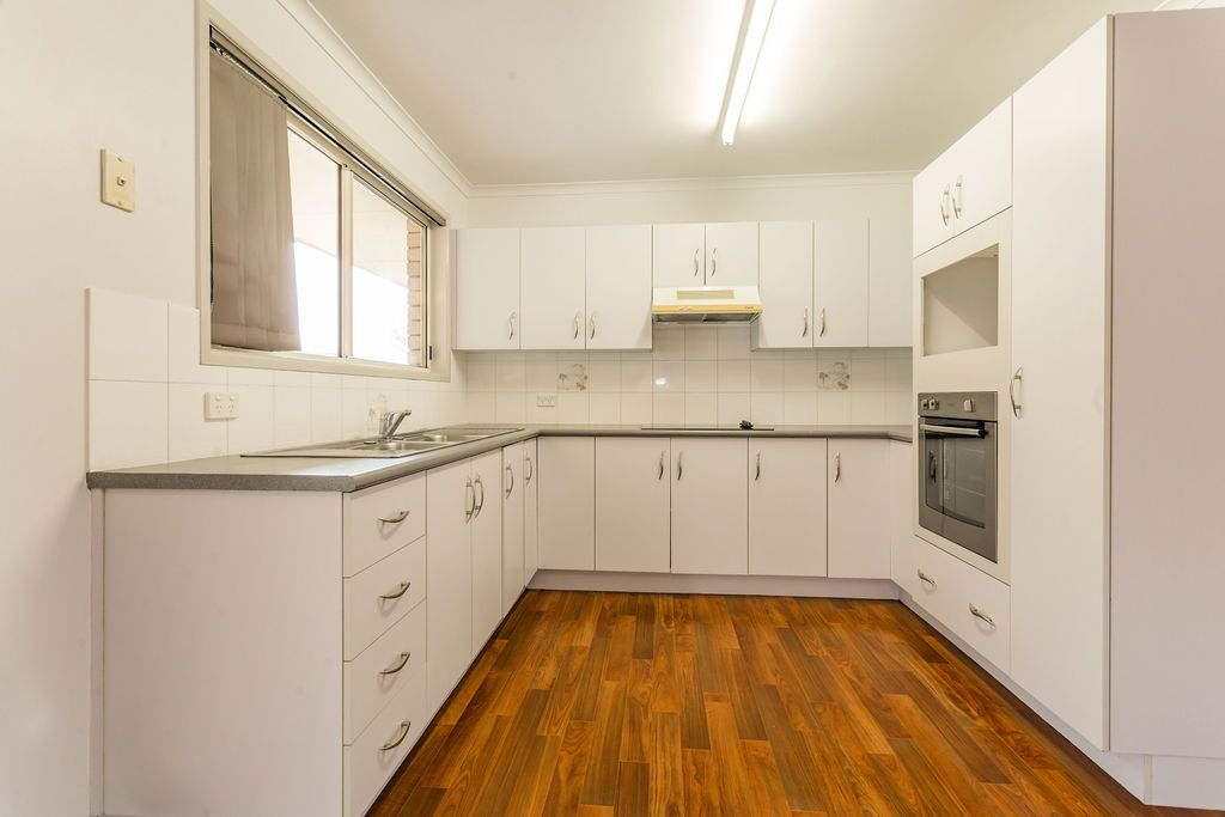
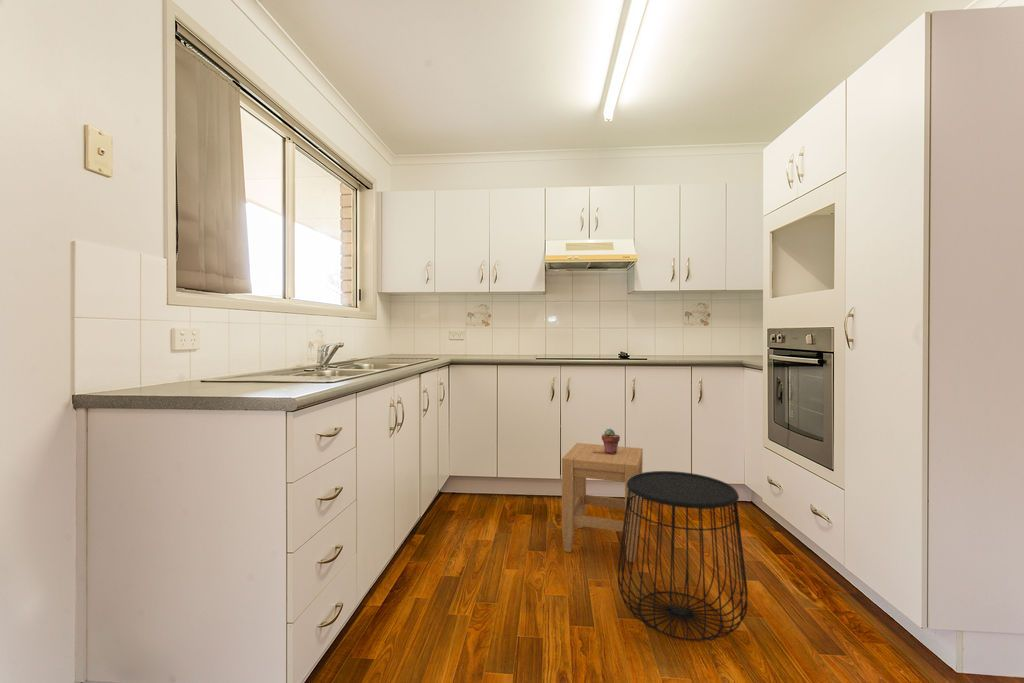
+ stool (603, 497)
+ side table (686, 549)
+ potted succulent (610, 439)
